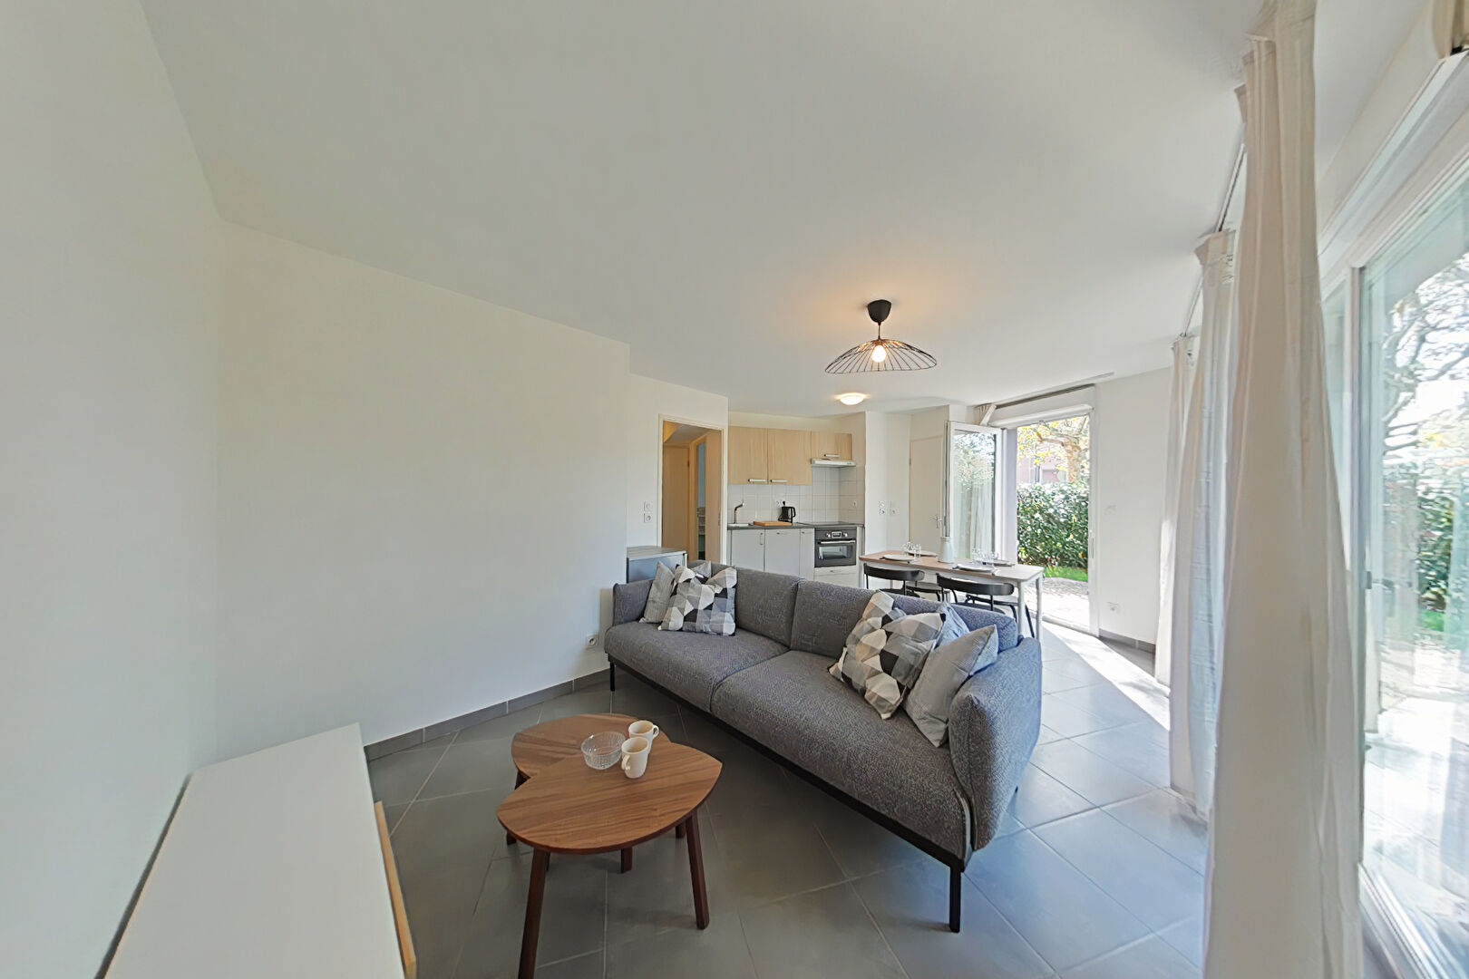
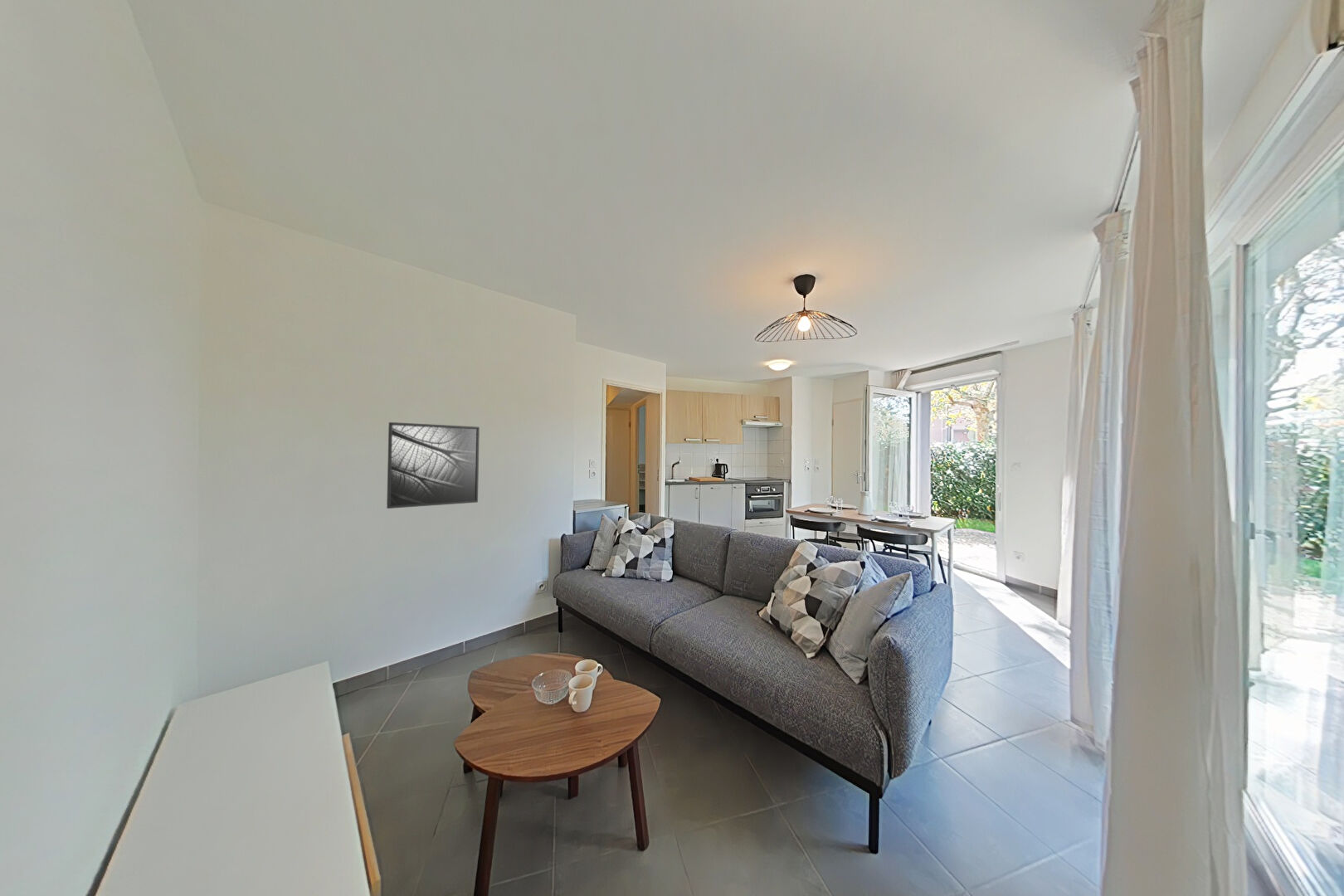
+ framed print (436, 465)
